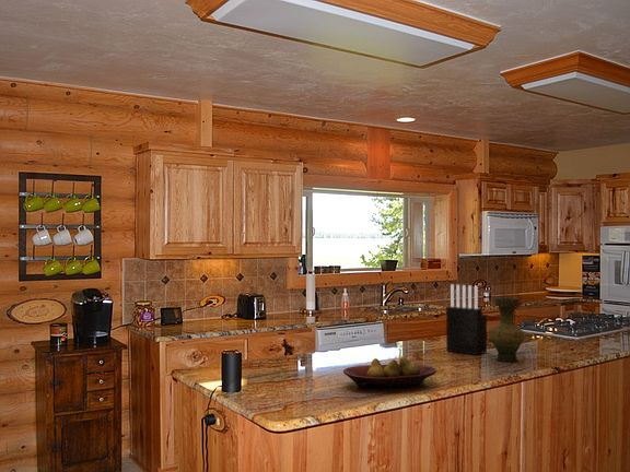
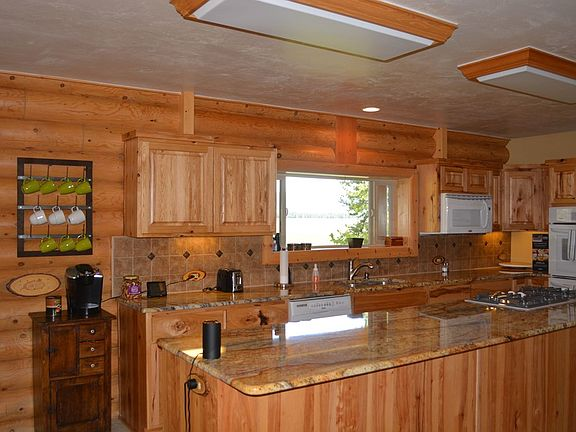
- vase (506, 329)
- fruit bowl (389, 371)
- knife block (467, 318)
